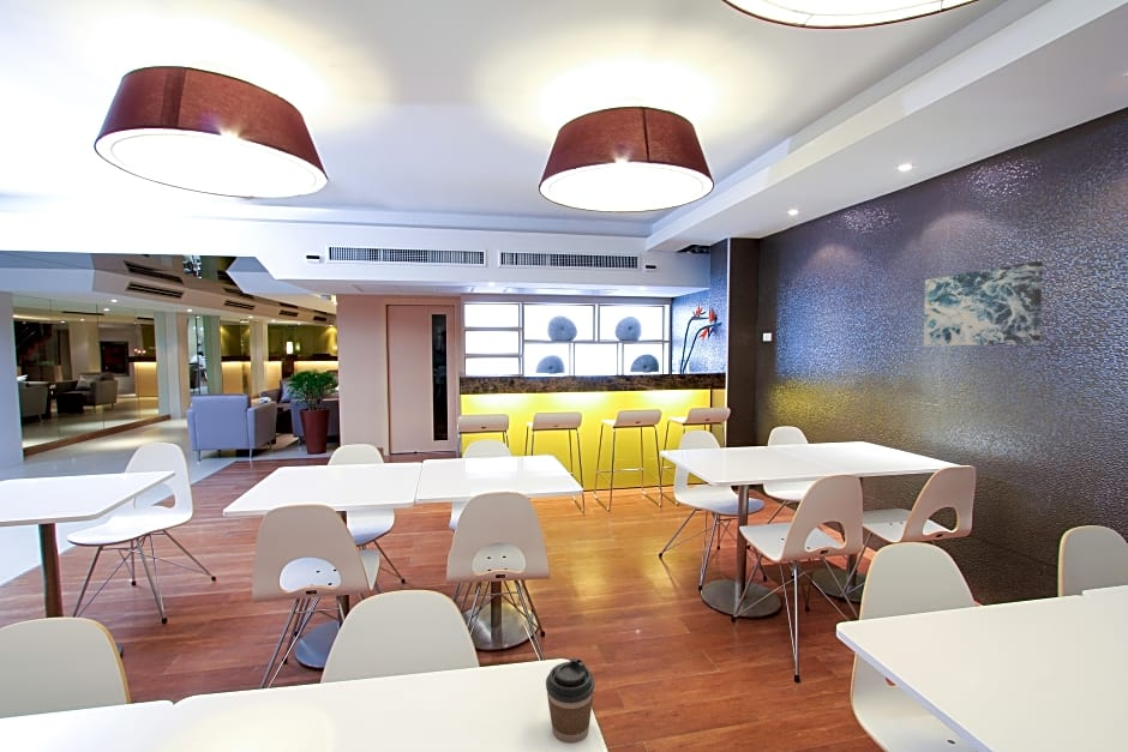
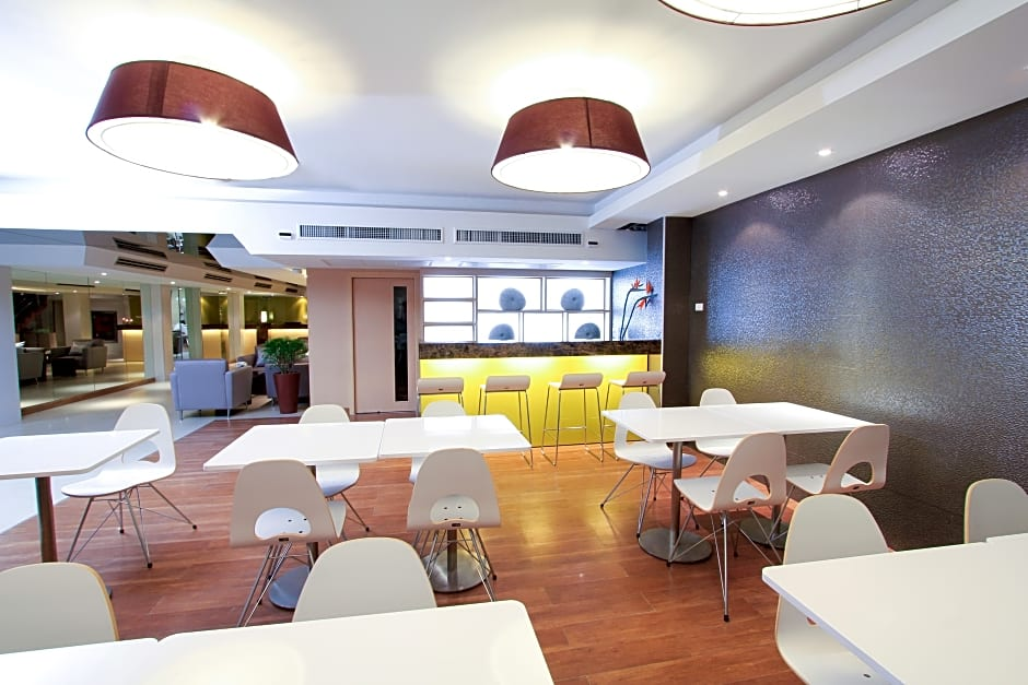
- coffee cup (570, 698)
- wall art (977, 308)
